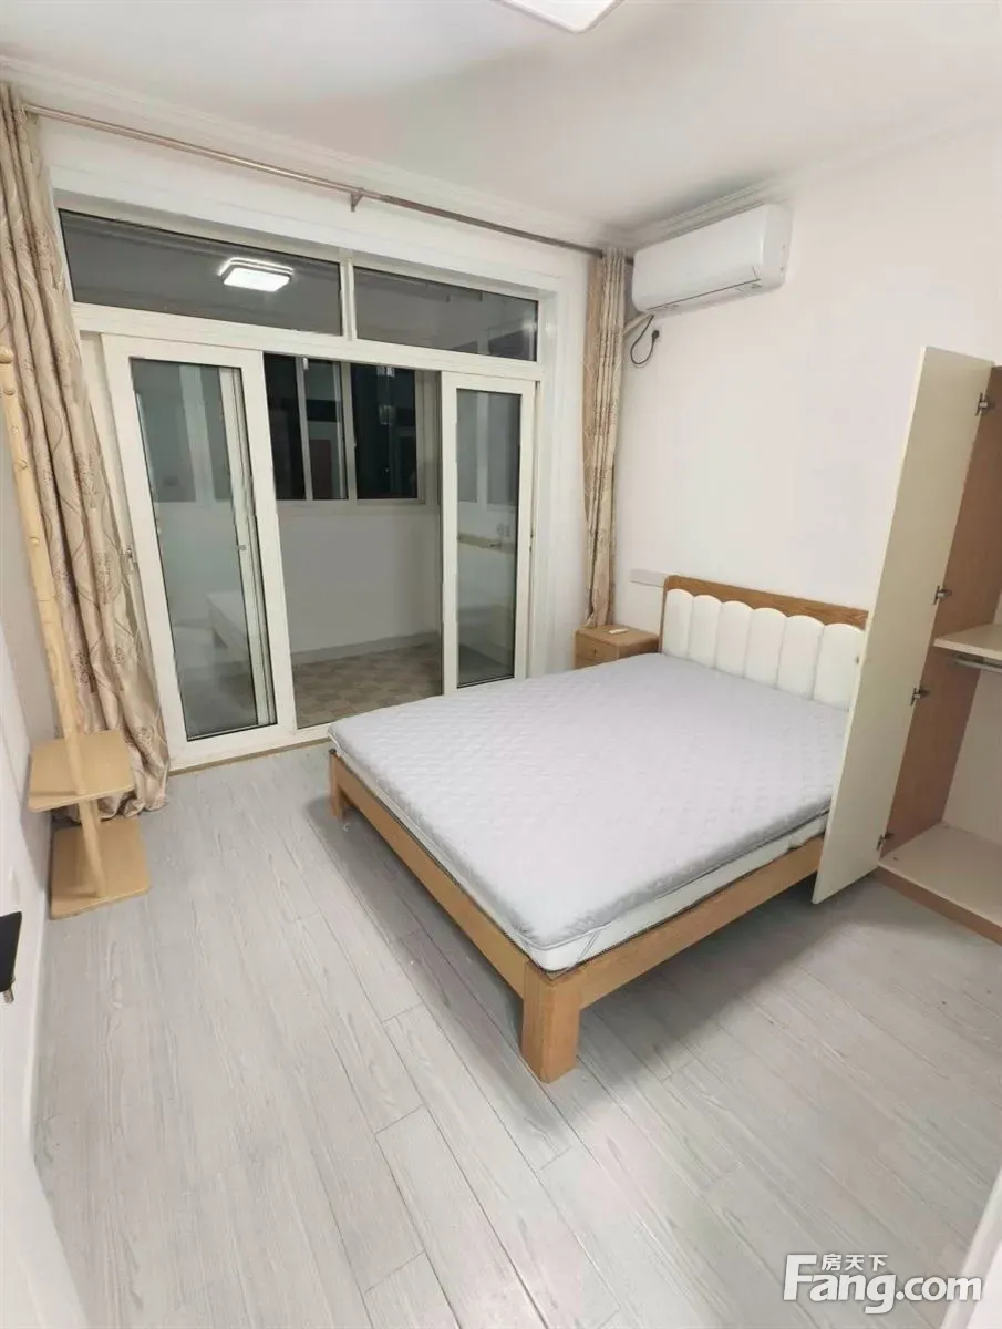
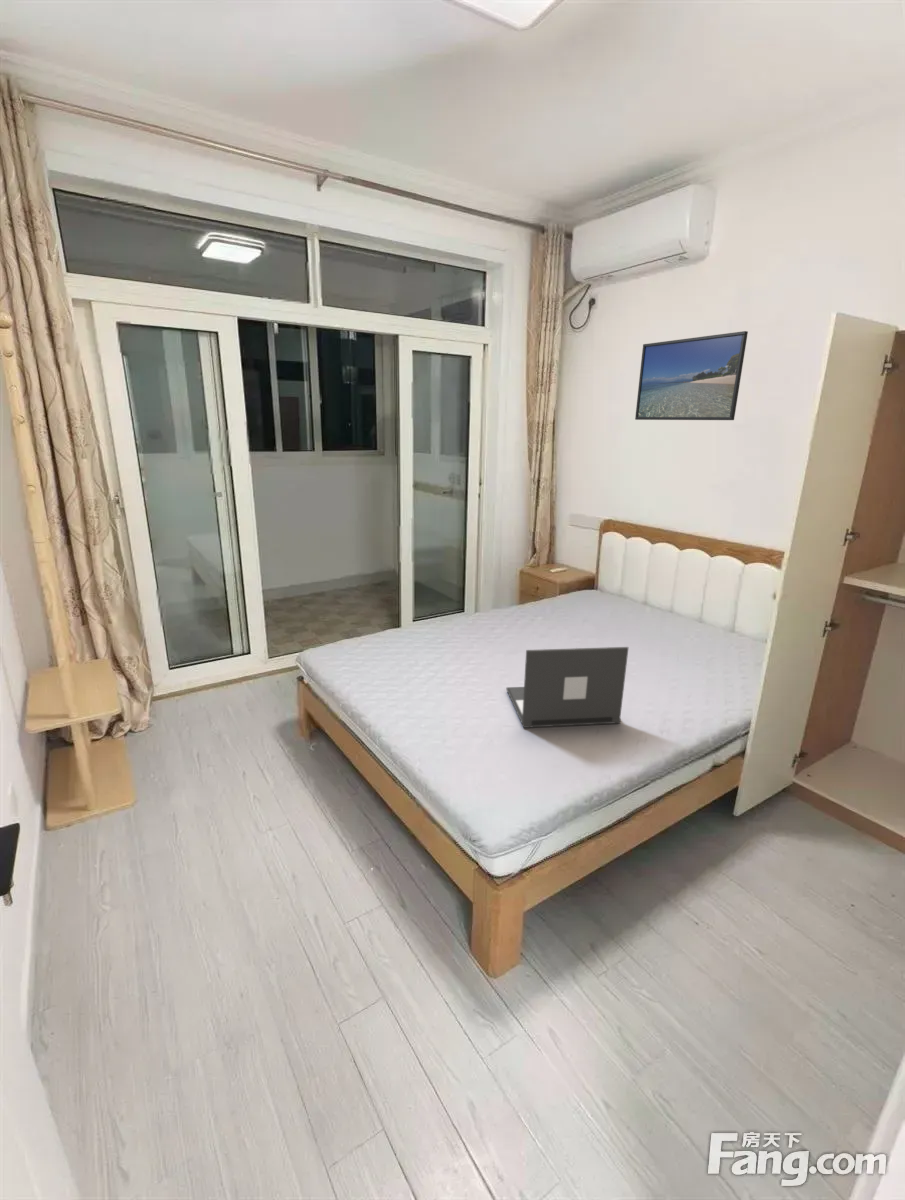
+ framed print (685, 379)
+ laptop (563, 671)
